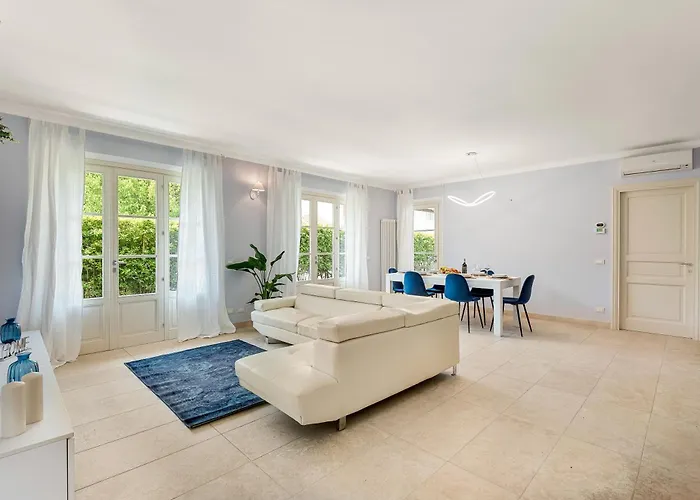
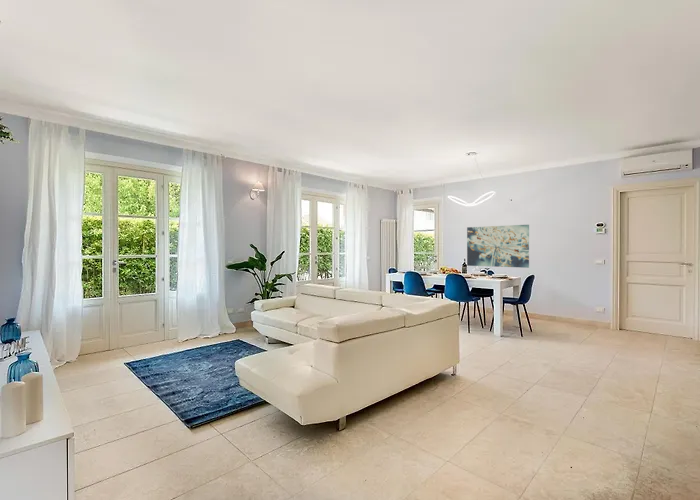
+ wall art (496, 246)
